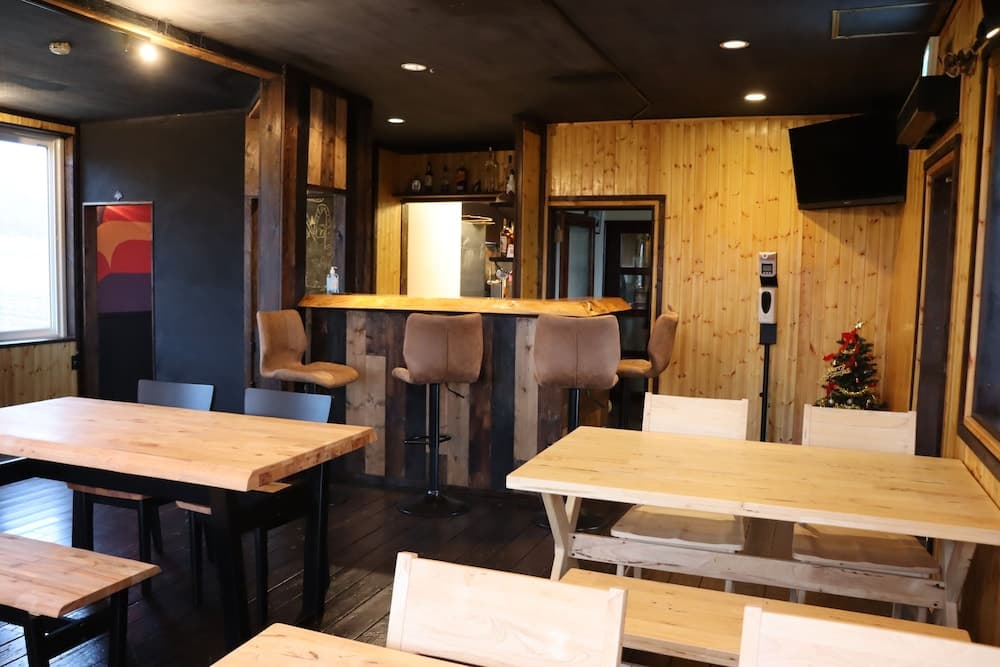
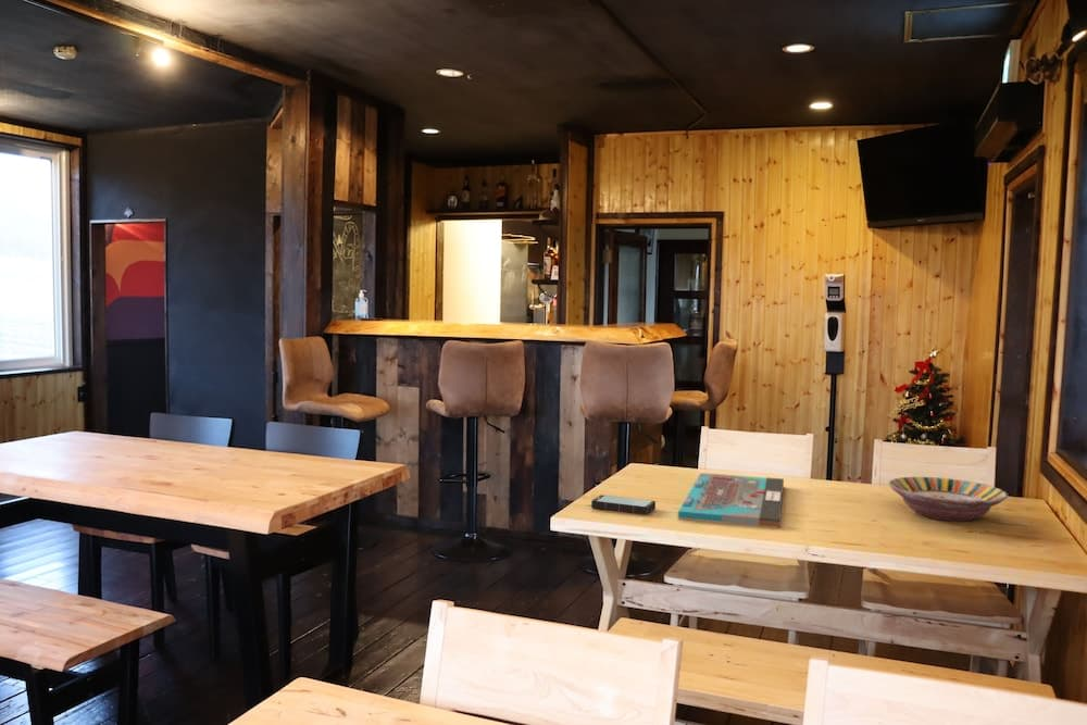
+ serving bowl (946, 501)
+ smartphone (623, 504)
+ board game (735, 495)
